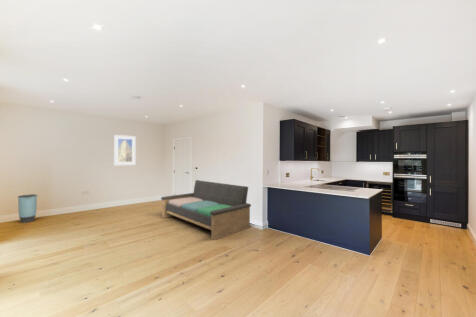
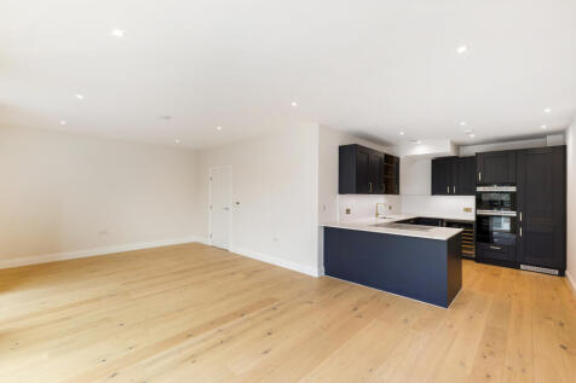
- sofa (203, 203)
- trash can (27, 208)
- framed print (125, 150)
